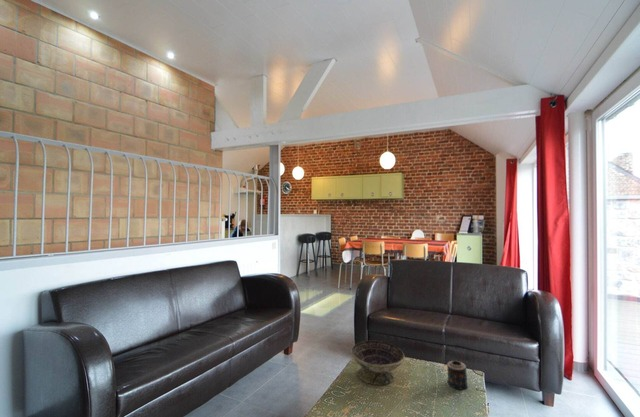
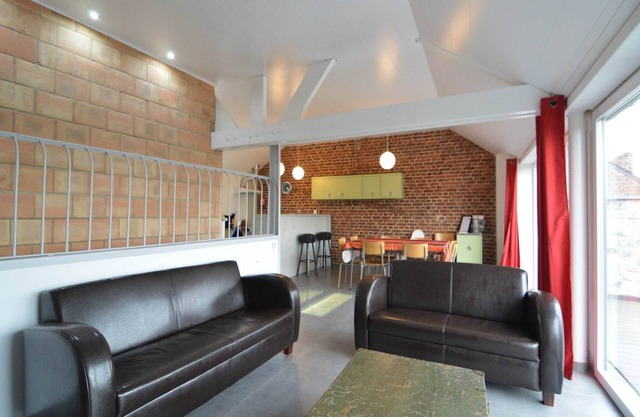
- decorative bowl (377, 363)
- candle (456, 372)
